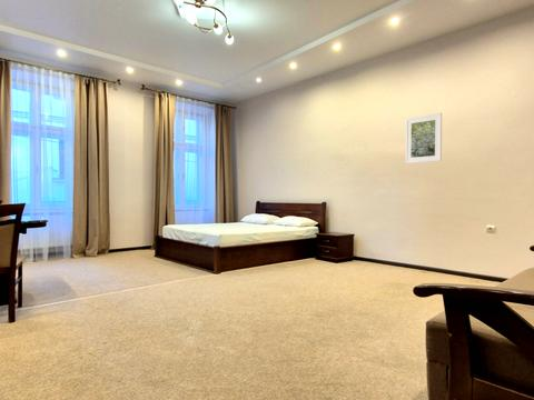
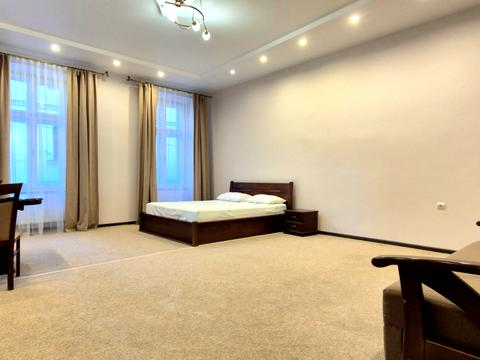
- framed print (423, 139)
